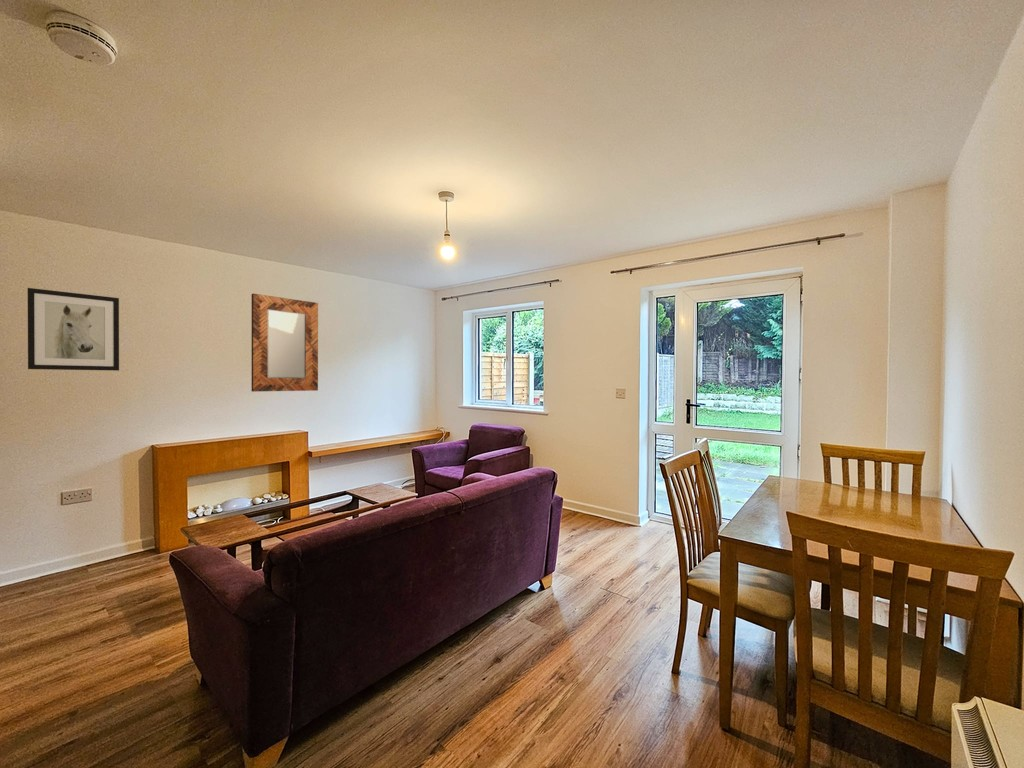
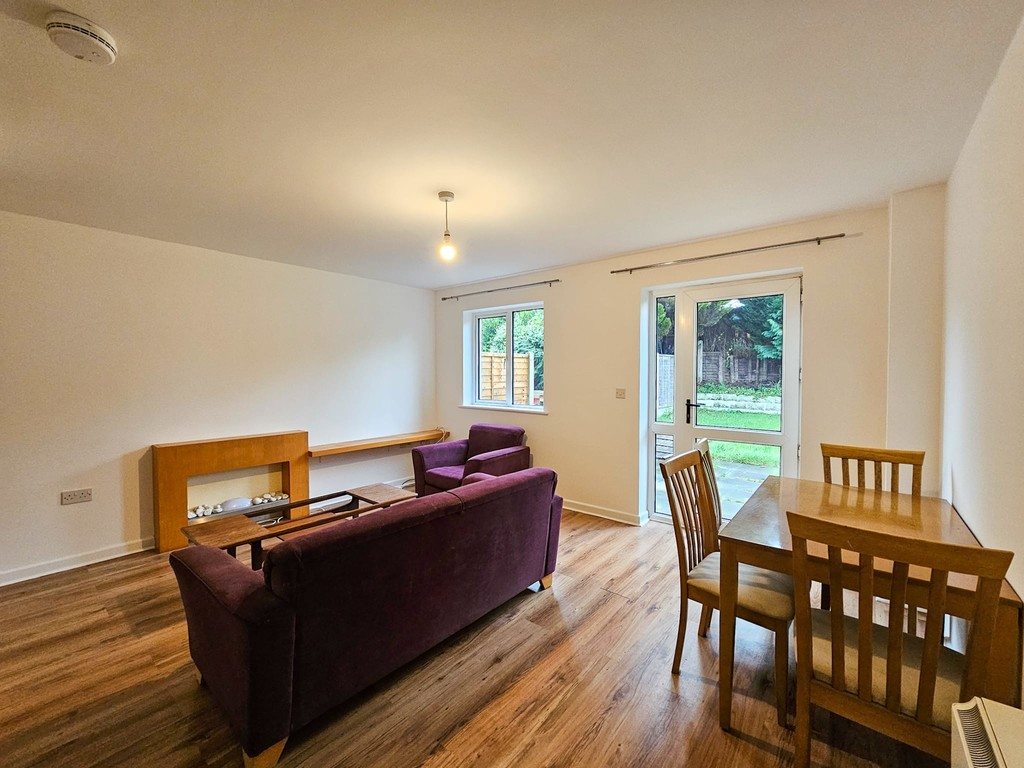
- home mirror (286, 344)
- wall art (75, 331)
